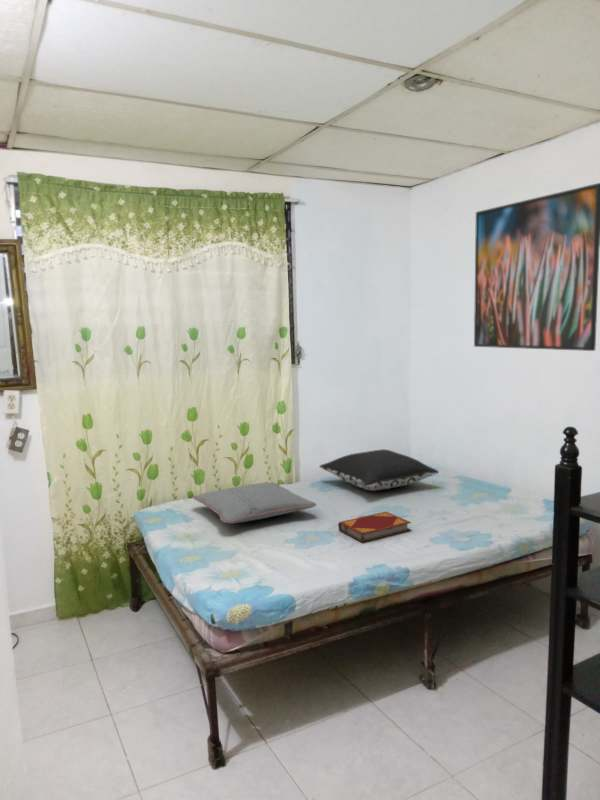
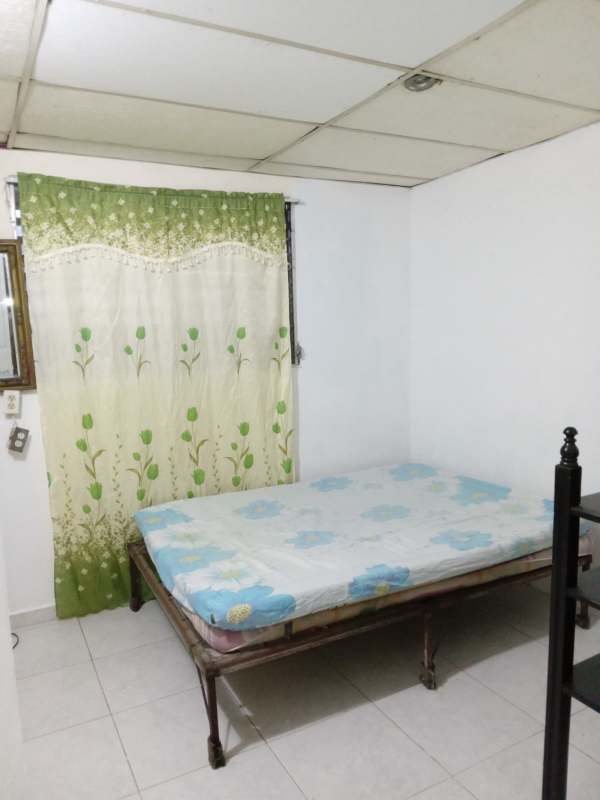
- hardback book (374, 526)
- pillow (253, 501)
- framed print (530, 275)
- pillow (377, 469)
